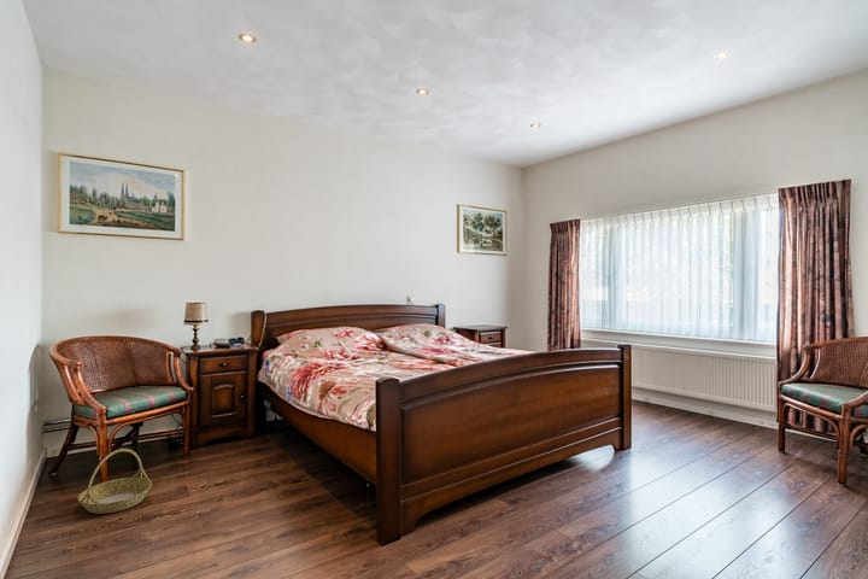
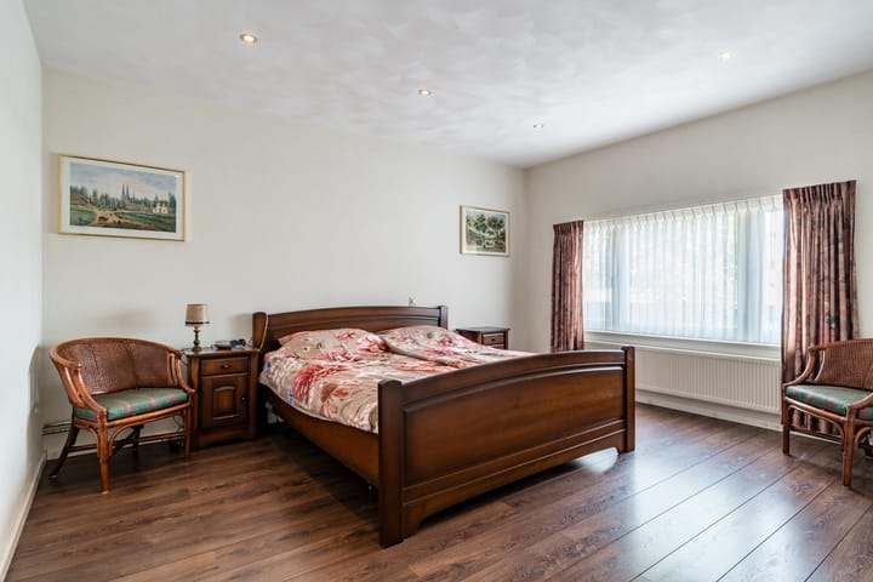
- basket (116, 479)
